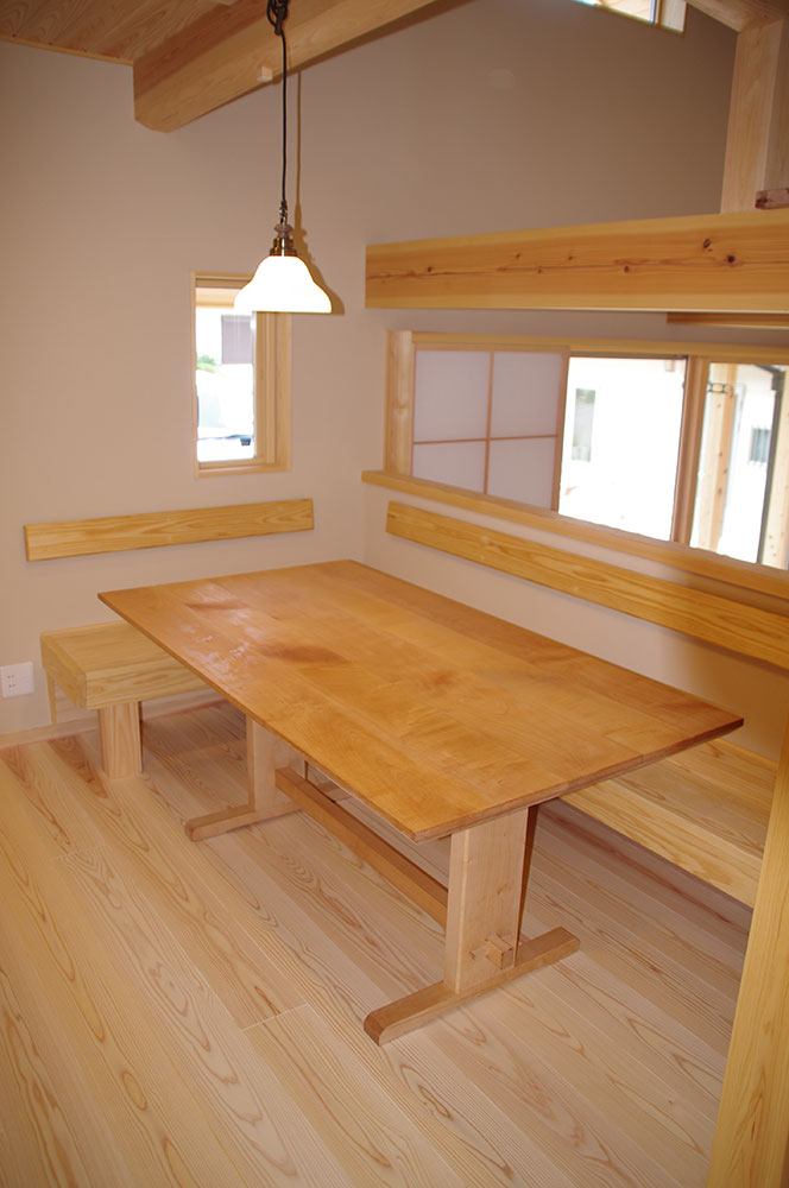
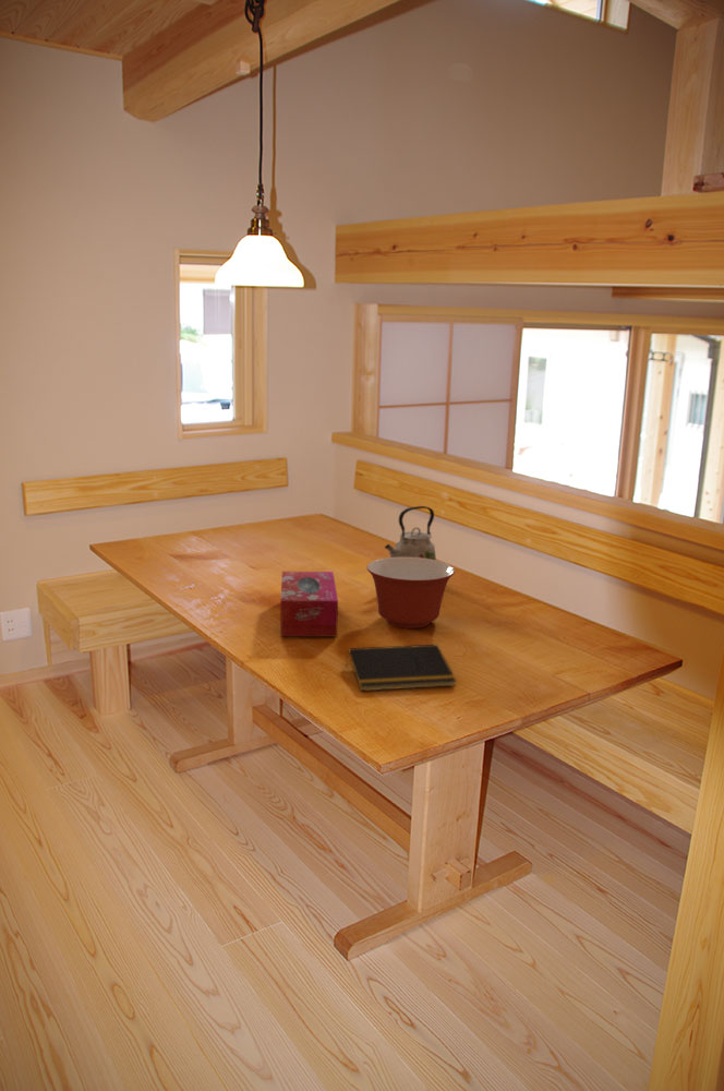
+ kettle (409, 546)
+ mixing bowl (409, 595)
+ tissue box (307, 601)
+ notepad (400, 666)
